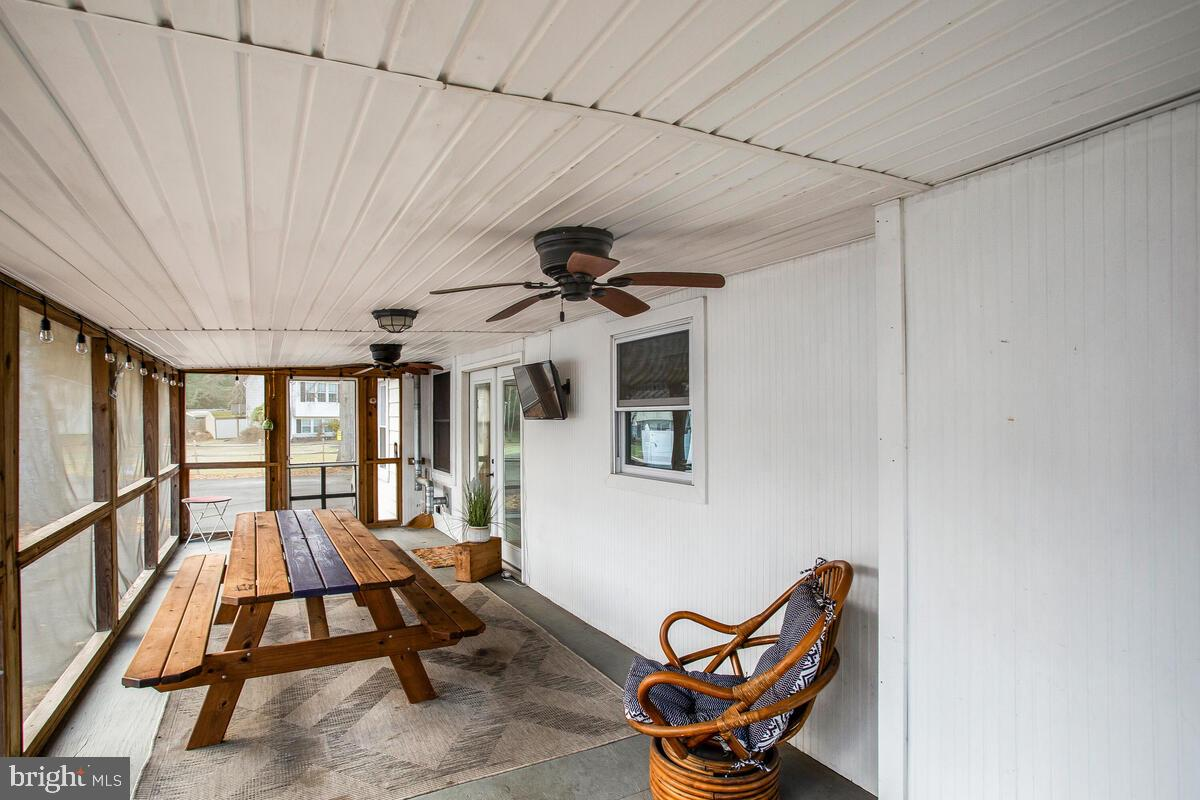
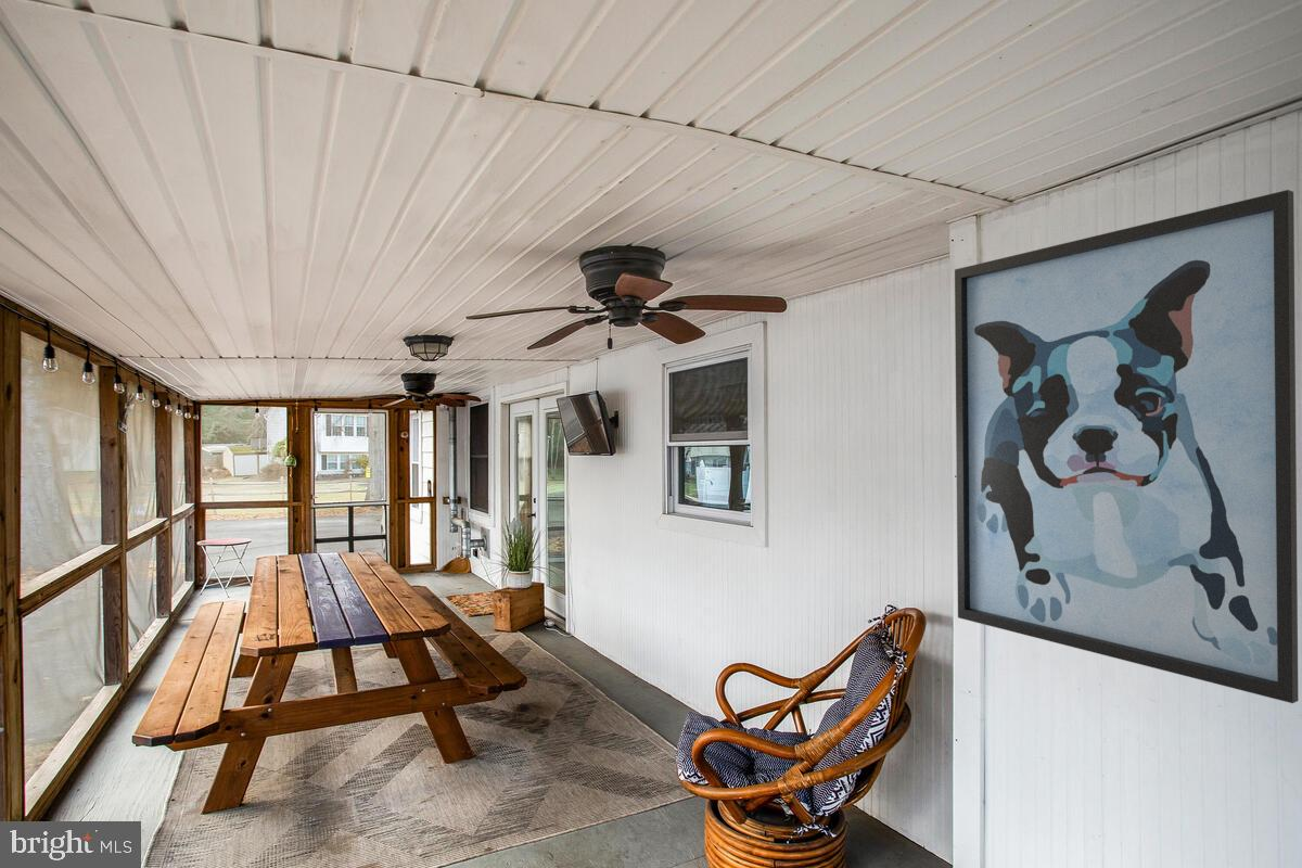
+ wall art (1094, 444)
